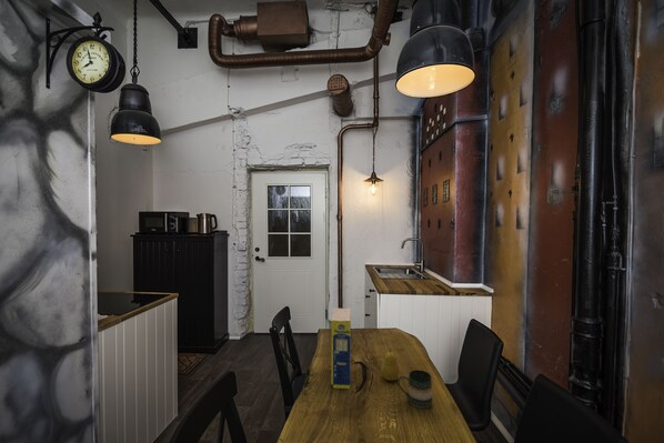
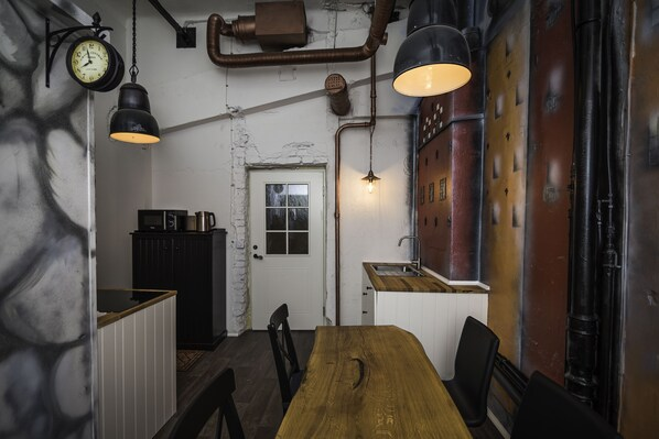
- mug (414, 387)
- fruit (390, 363)
- legume (341, 345)
